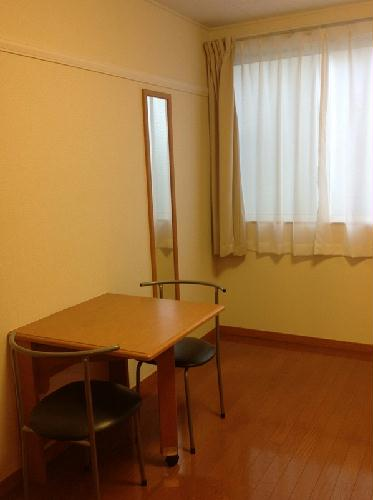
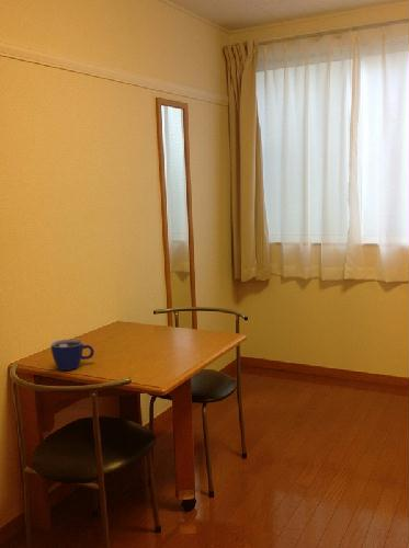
+ cup (72, 354)
